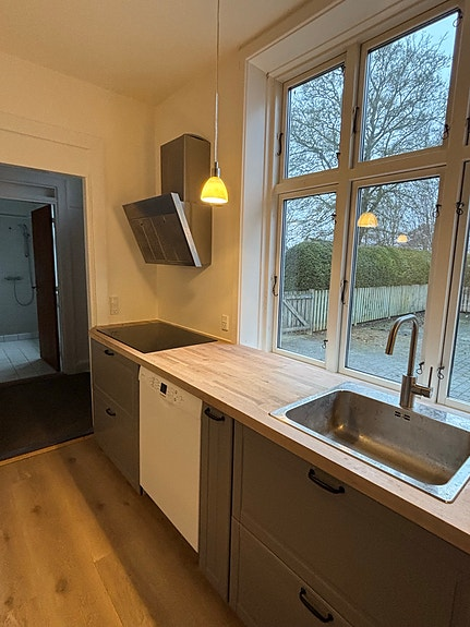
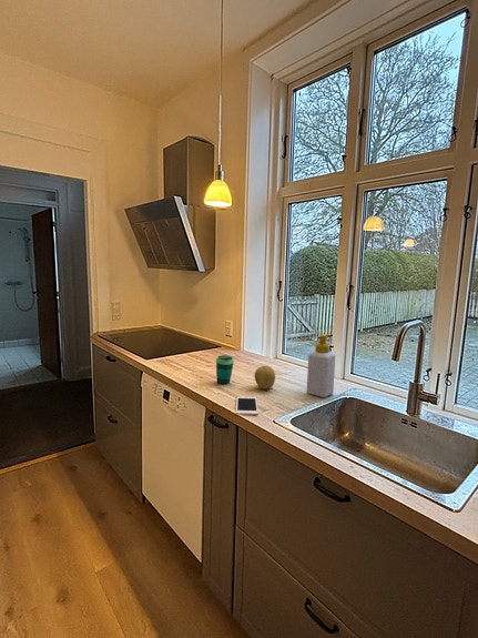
+ soap bottle (321, 364)
+ cell phone (246, 405)
+ cup (224, 369)
+ fruit (264, 376)
